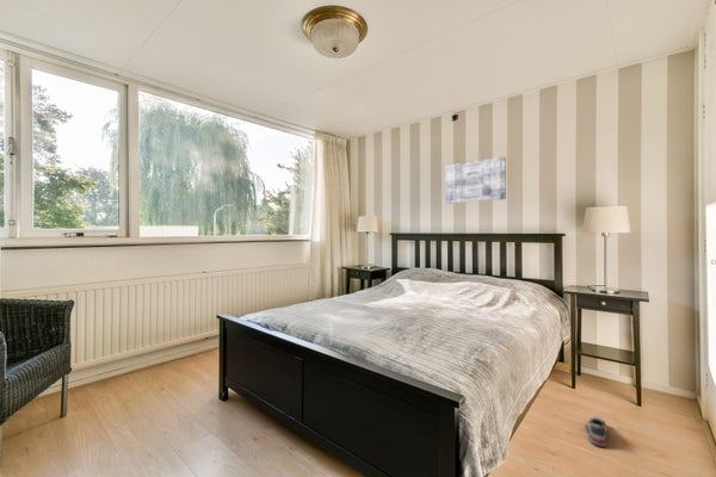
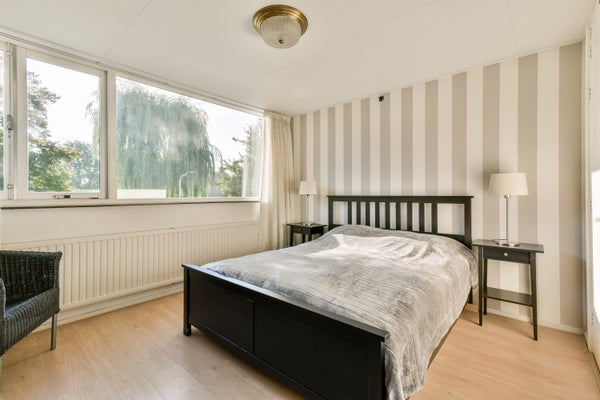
- shoe (595, 423)
- wall art (474, 181)
